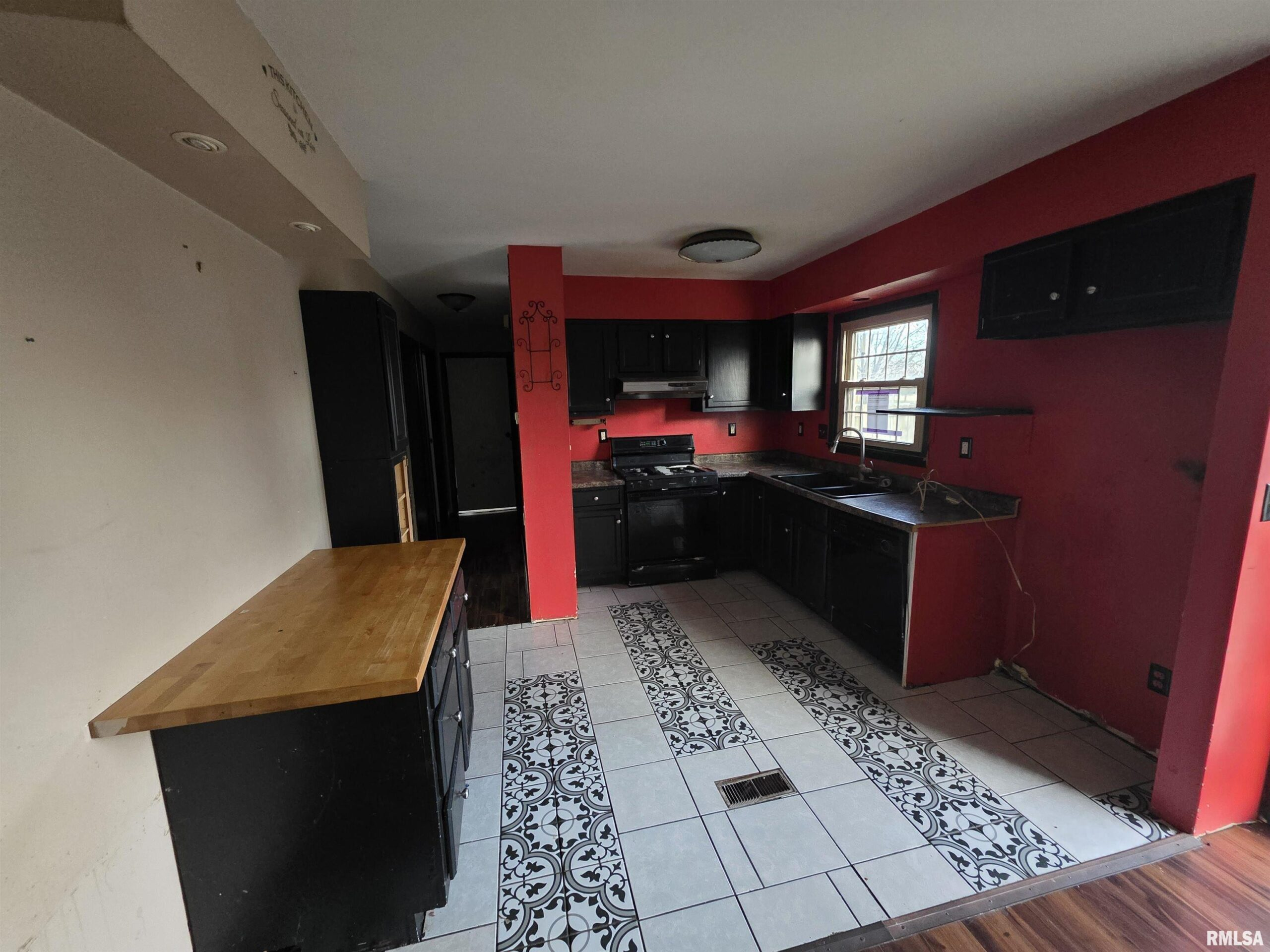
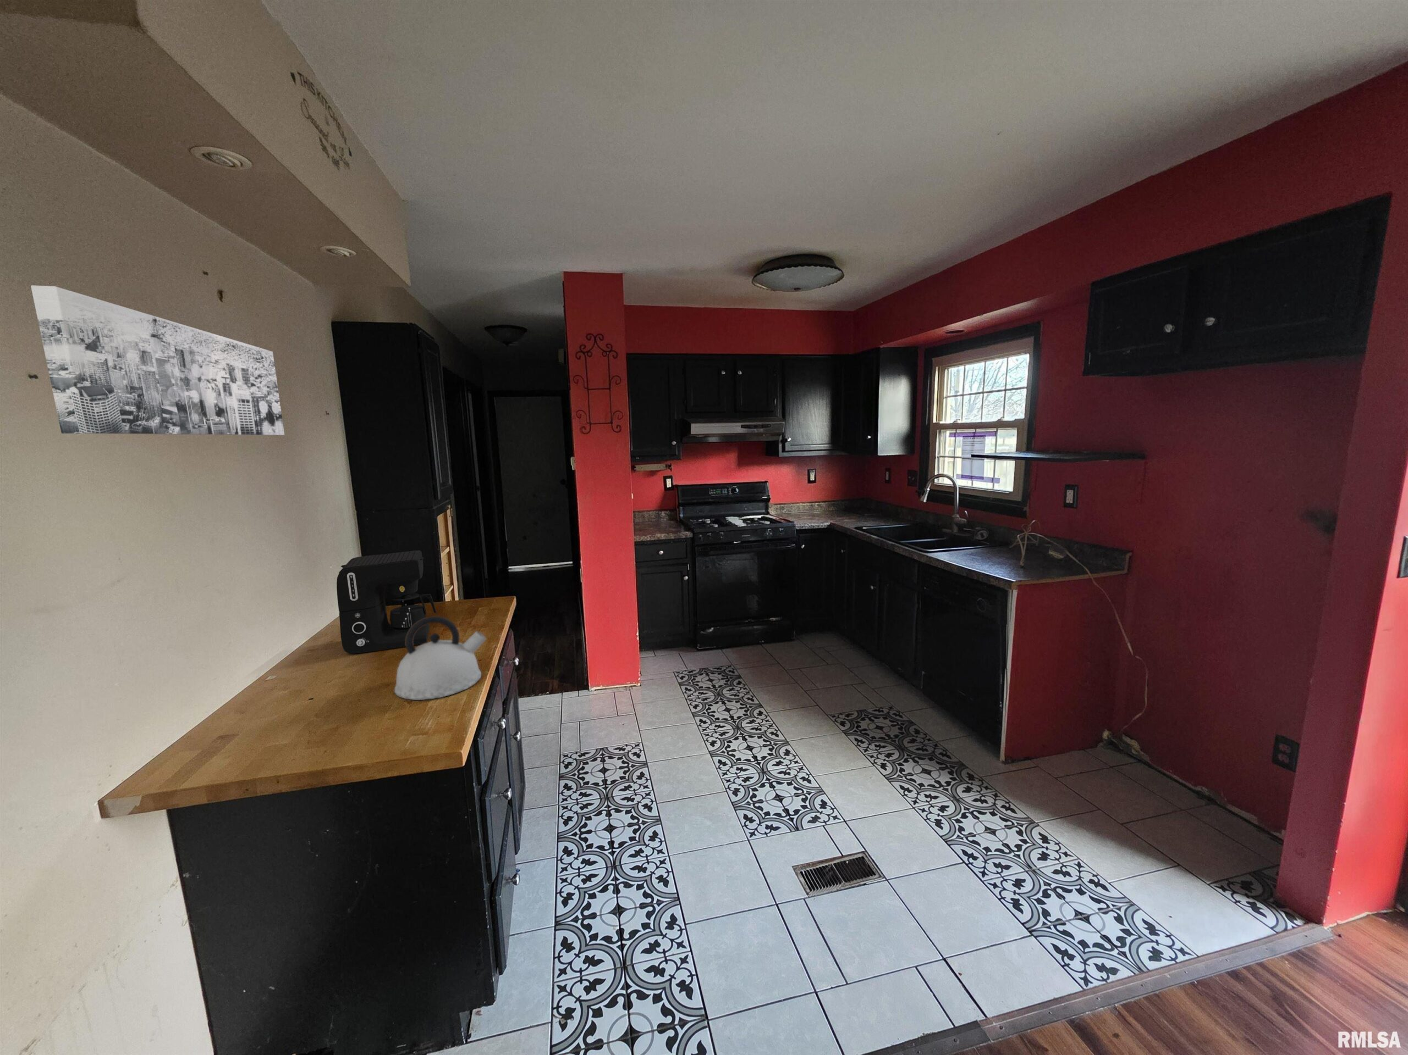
+ coffee maker (391, 600)
+ kettle (440, 648)
+ wall art (194, 382)
